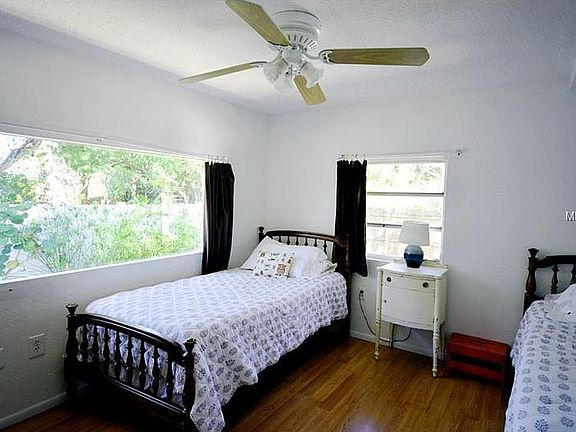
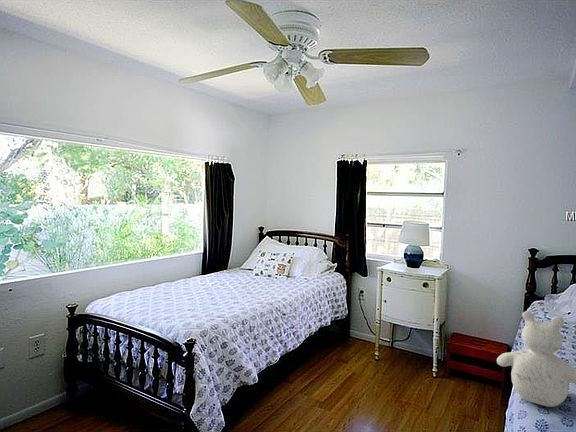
+ stuffed animal (541, 353)
